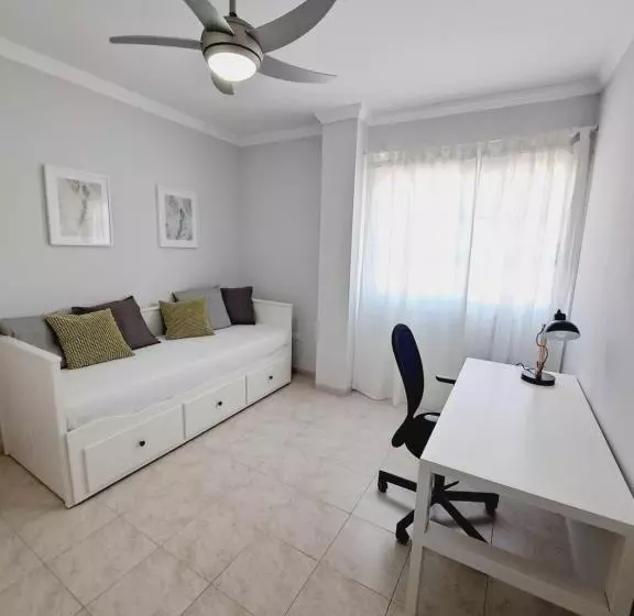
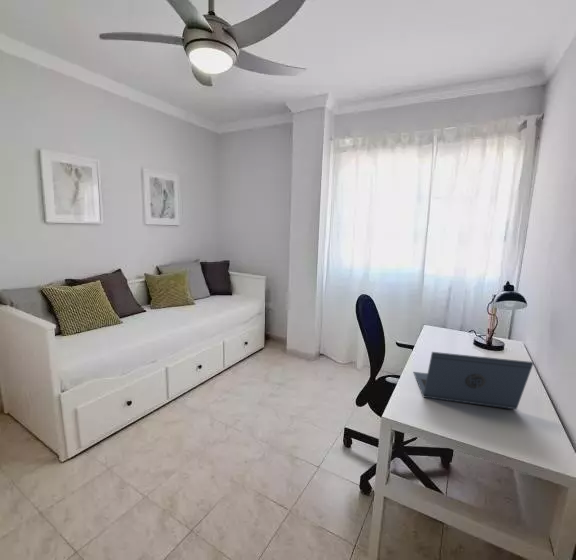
+ laptop (464, 368)
